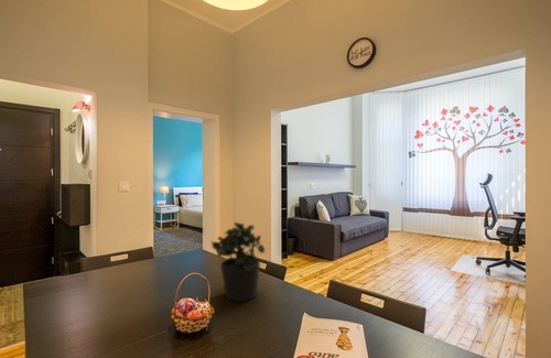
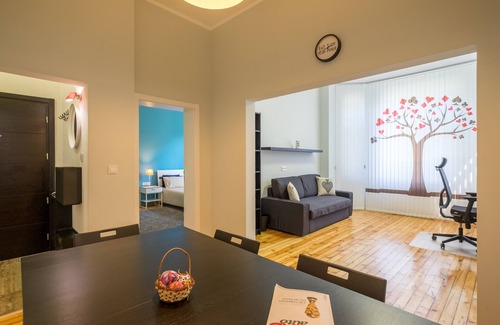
- potted plant (238, 258)
